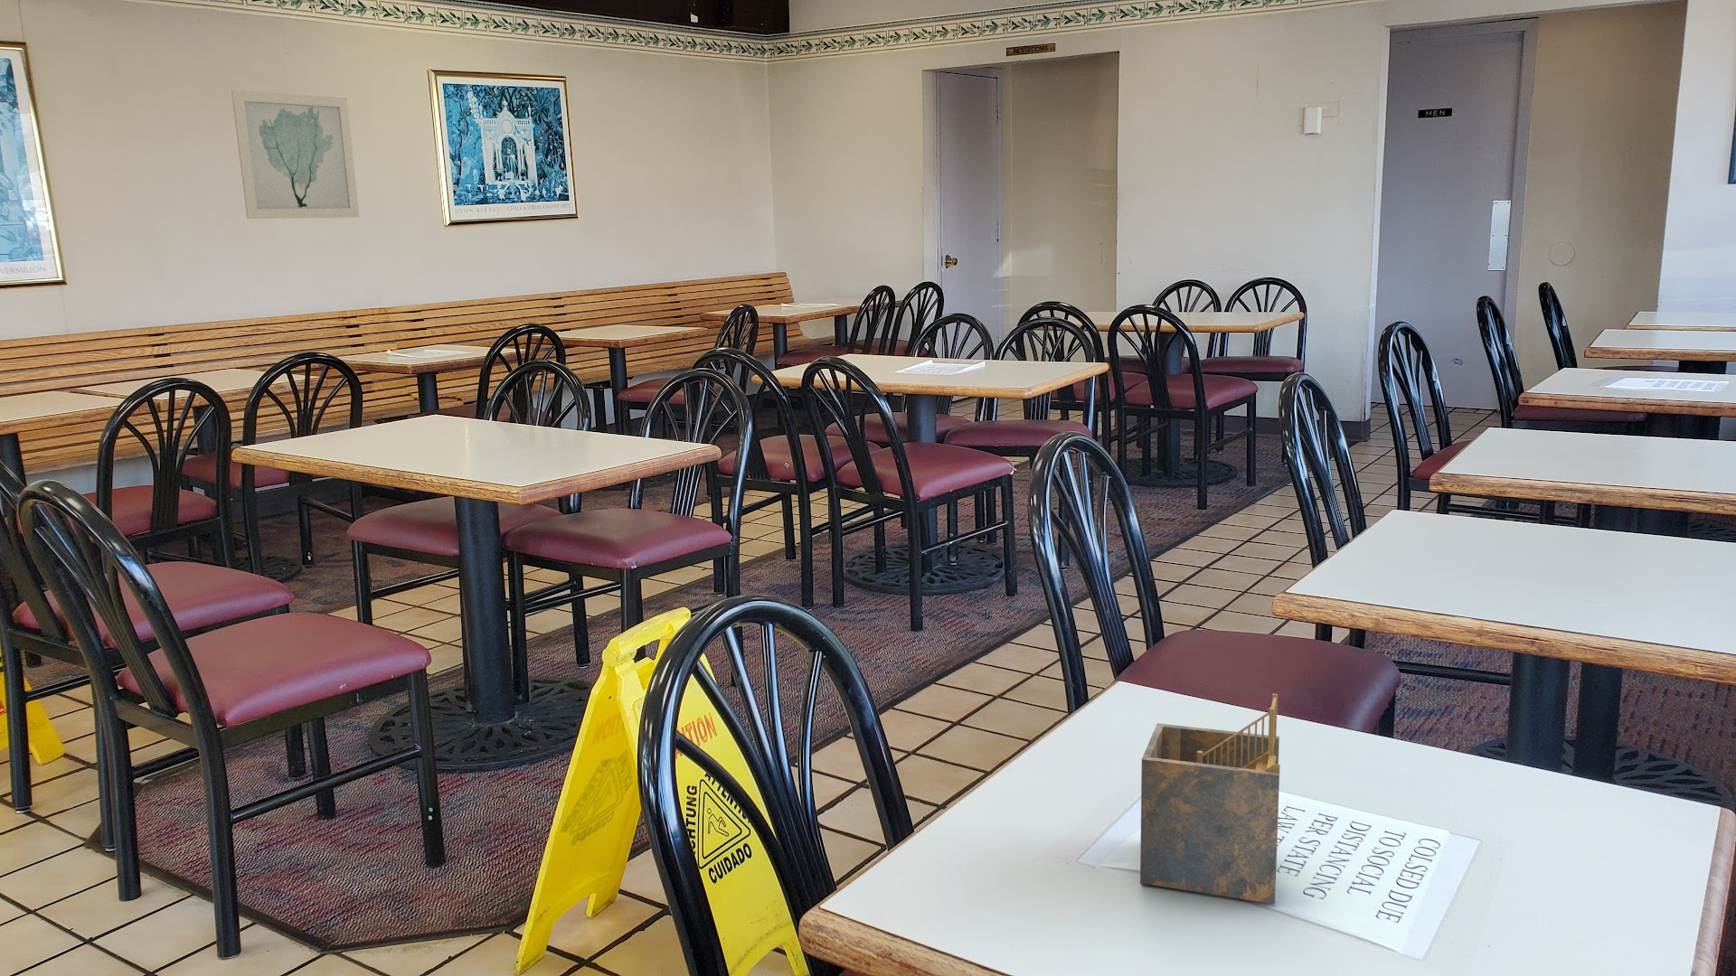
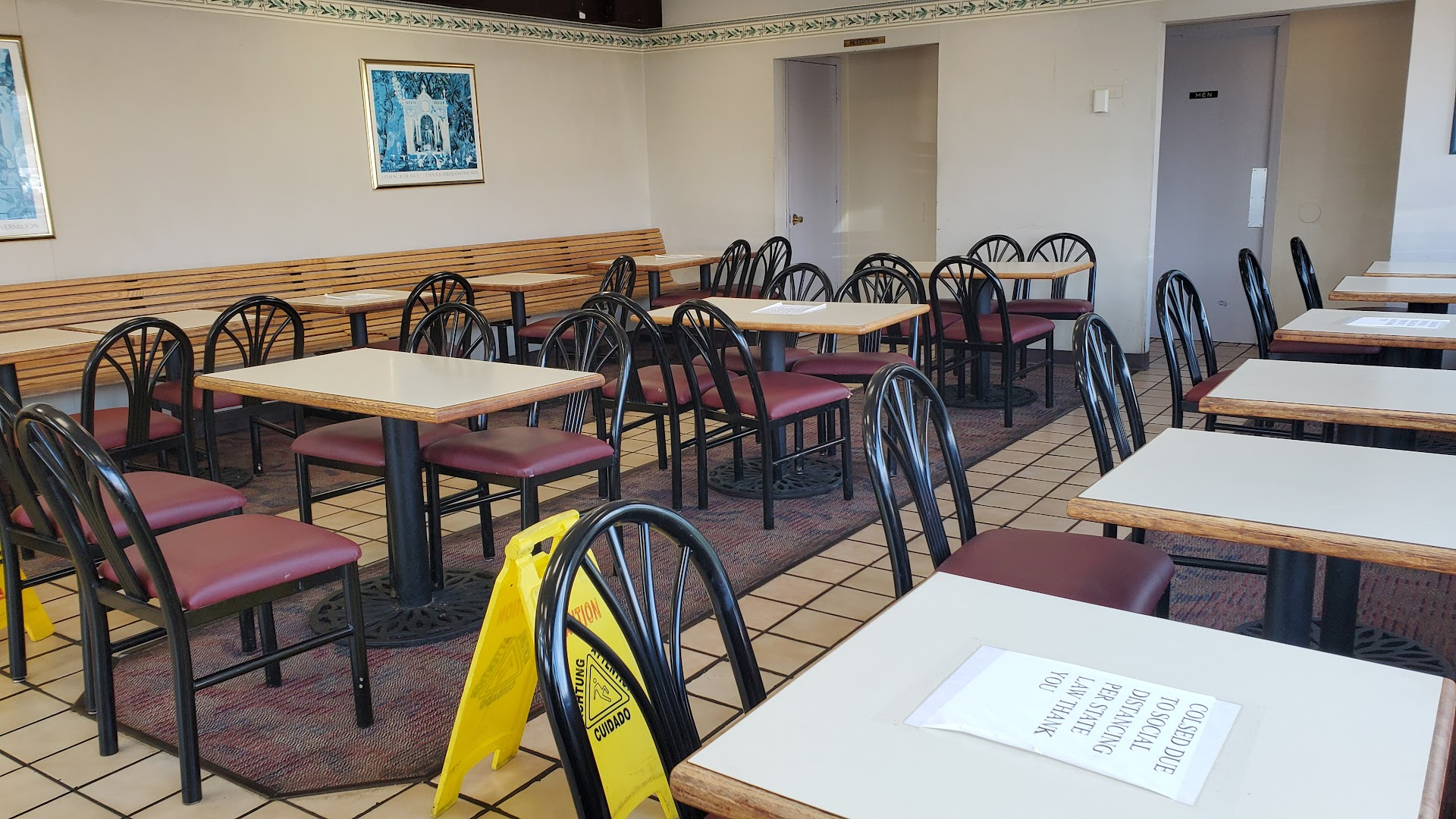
- napkin holder (1214, 788)
- wall art (297, 156)
